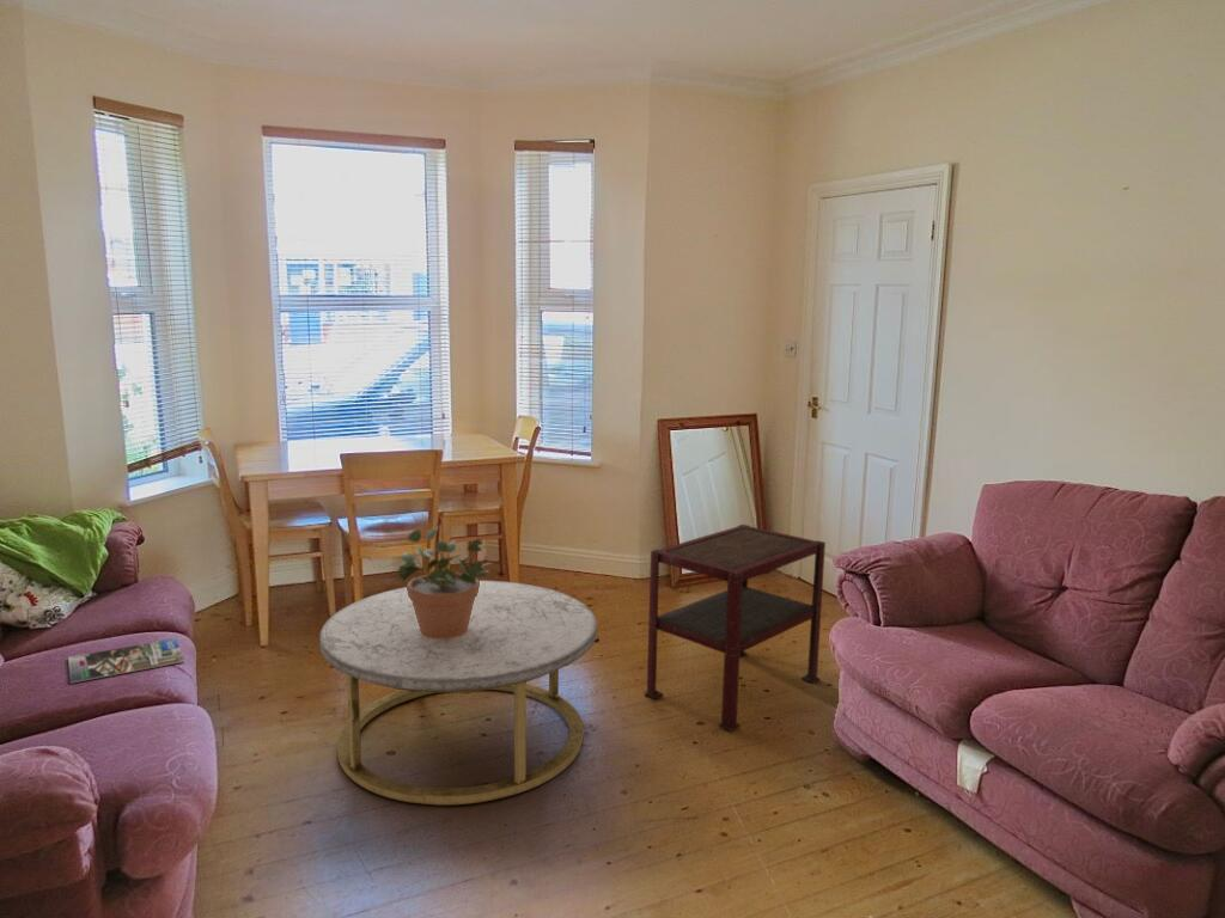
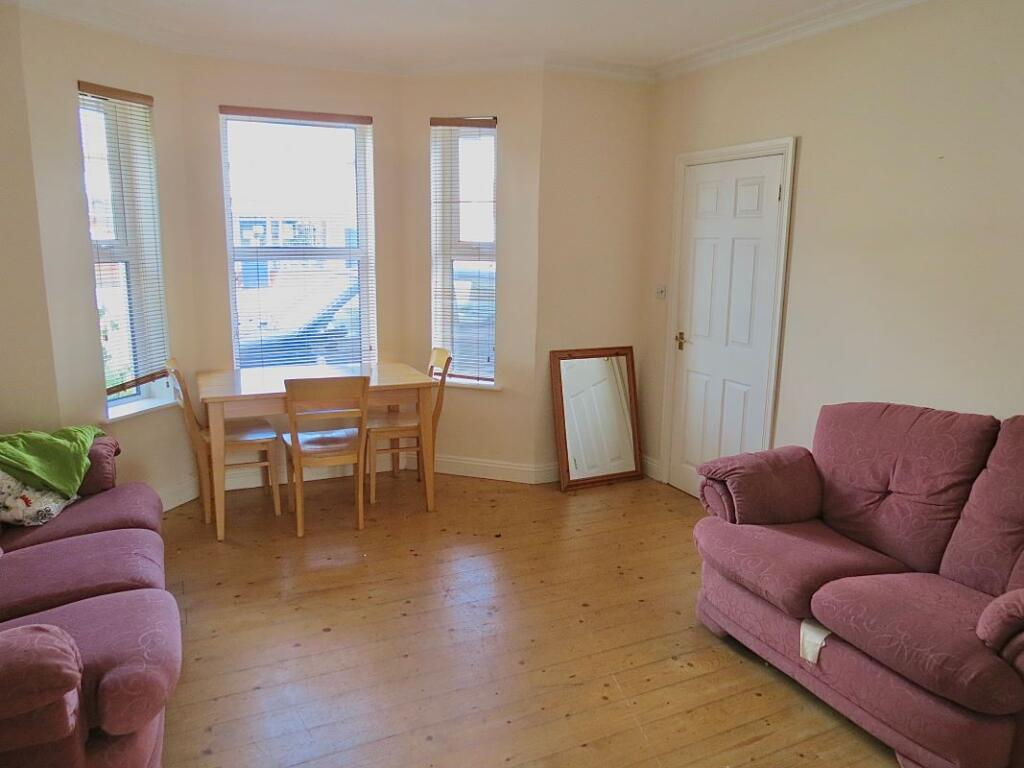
- potted plant (437, 581)
- coffee table (462, 680)
- magazine (126, 659)
- side table (737, 617)
